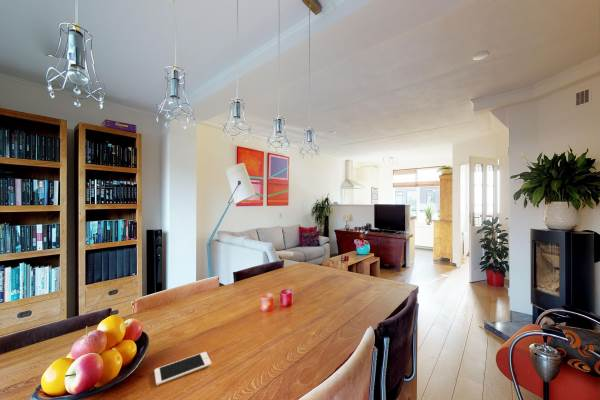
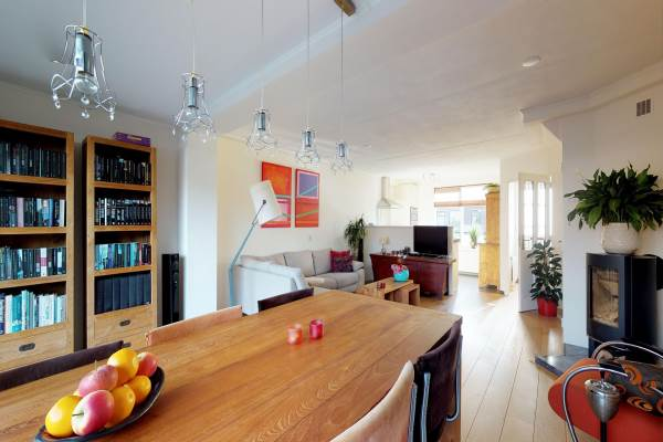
- cell phone (183, 366)
